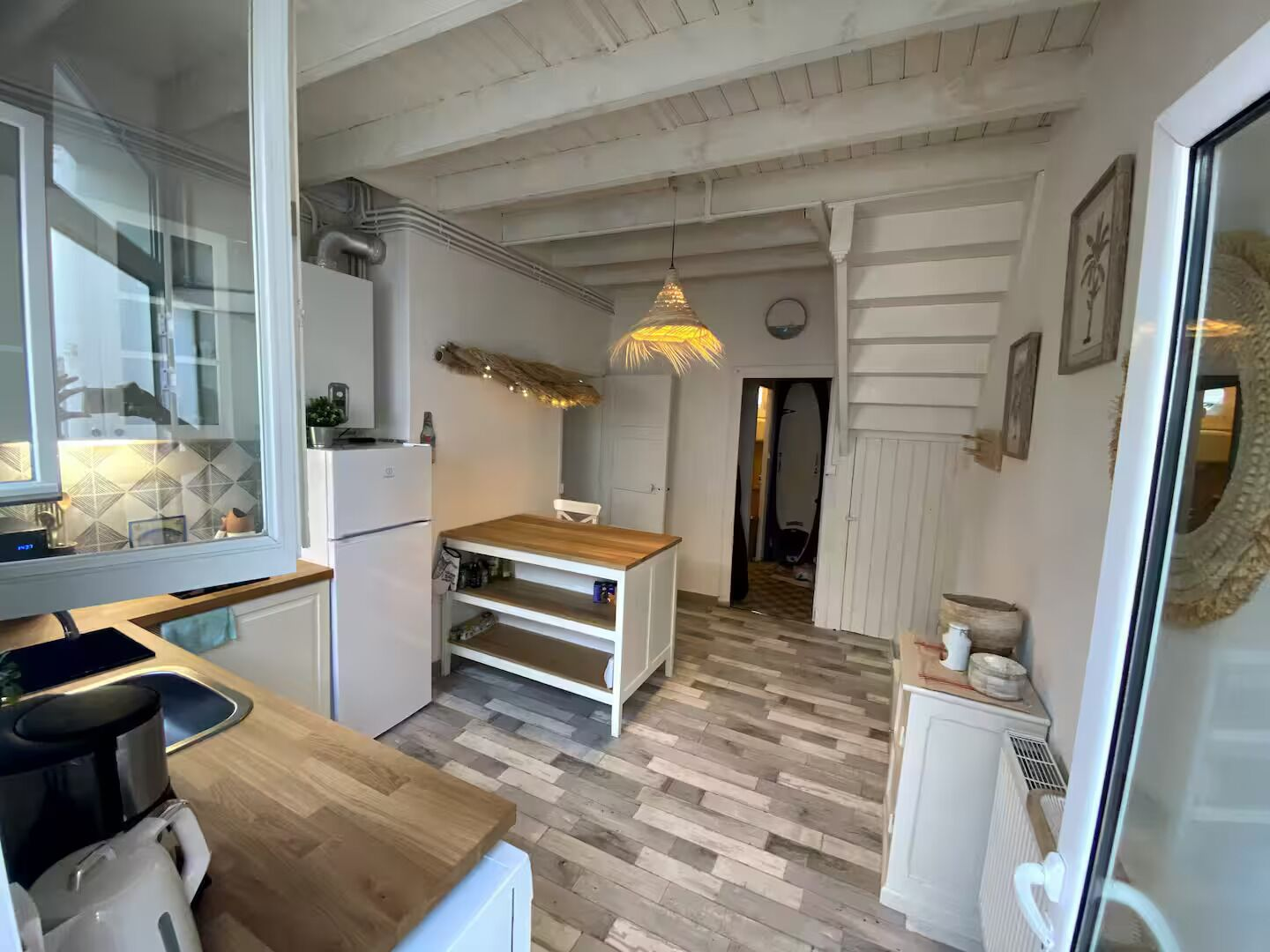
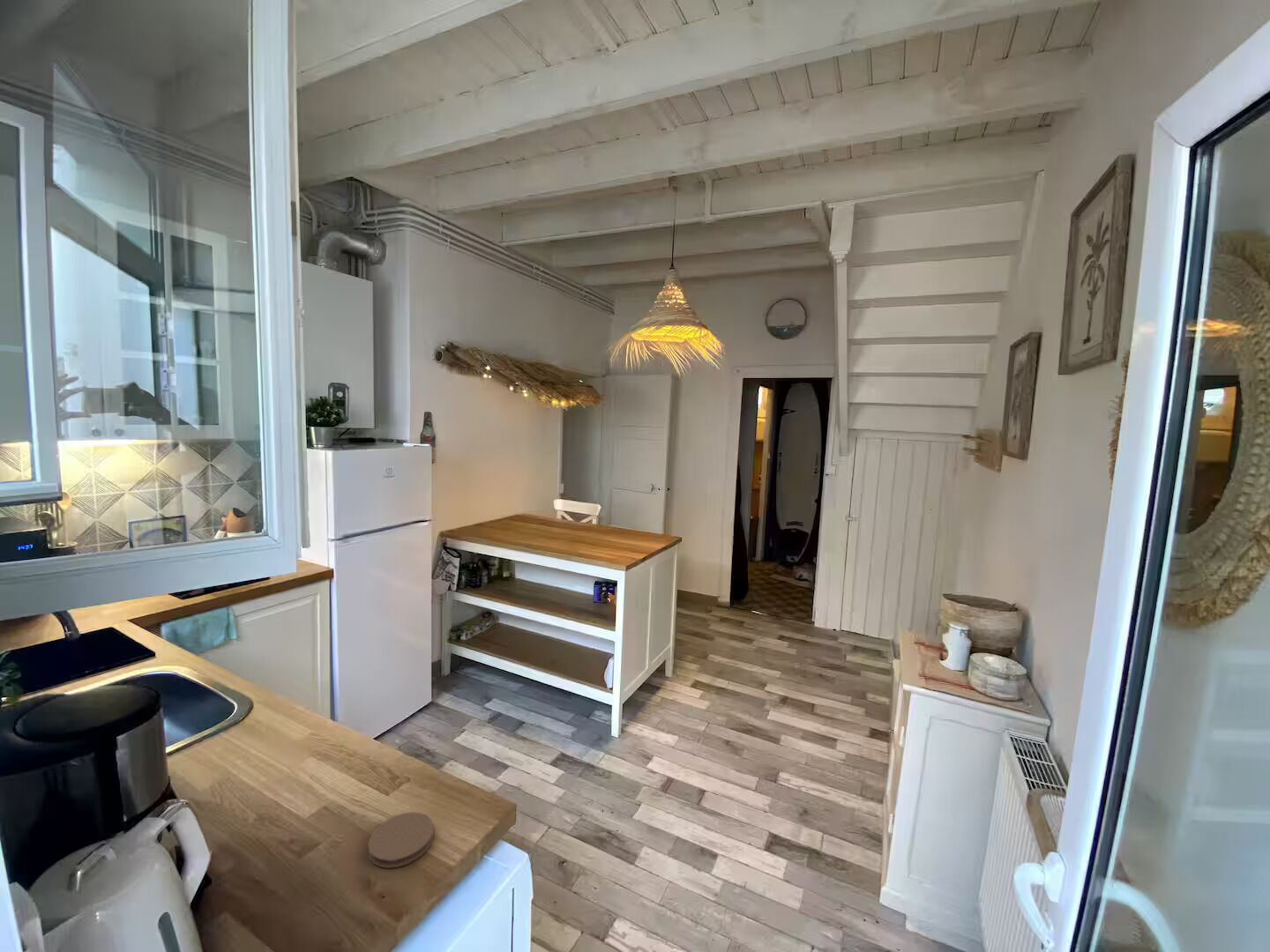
+ coaster (401, 838)
